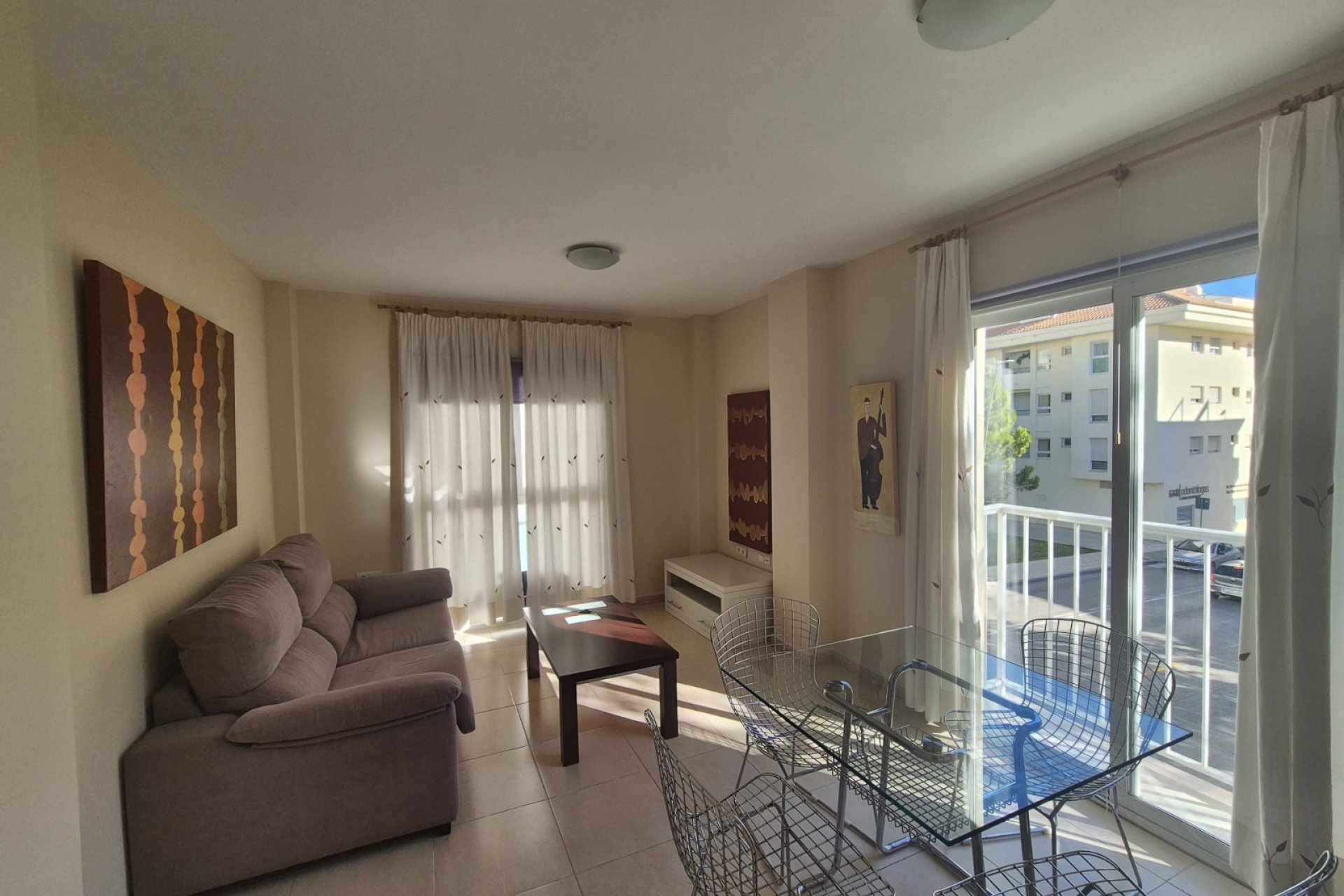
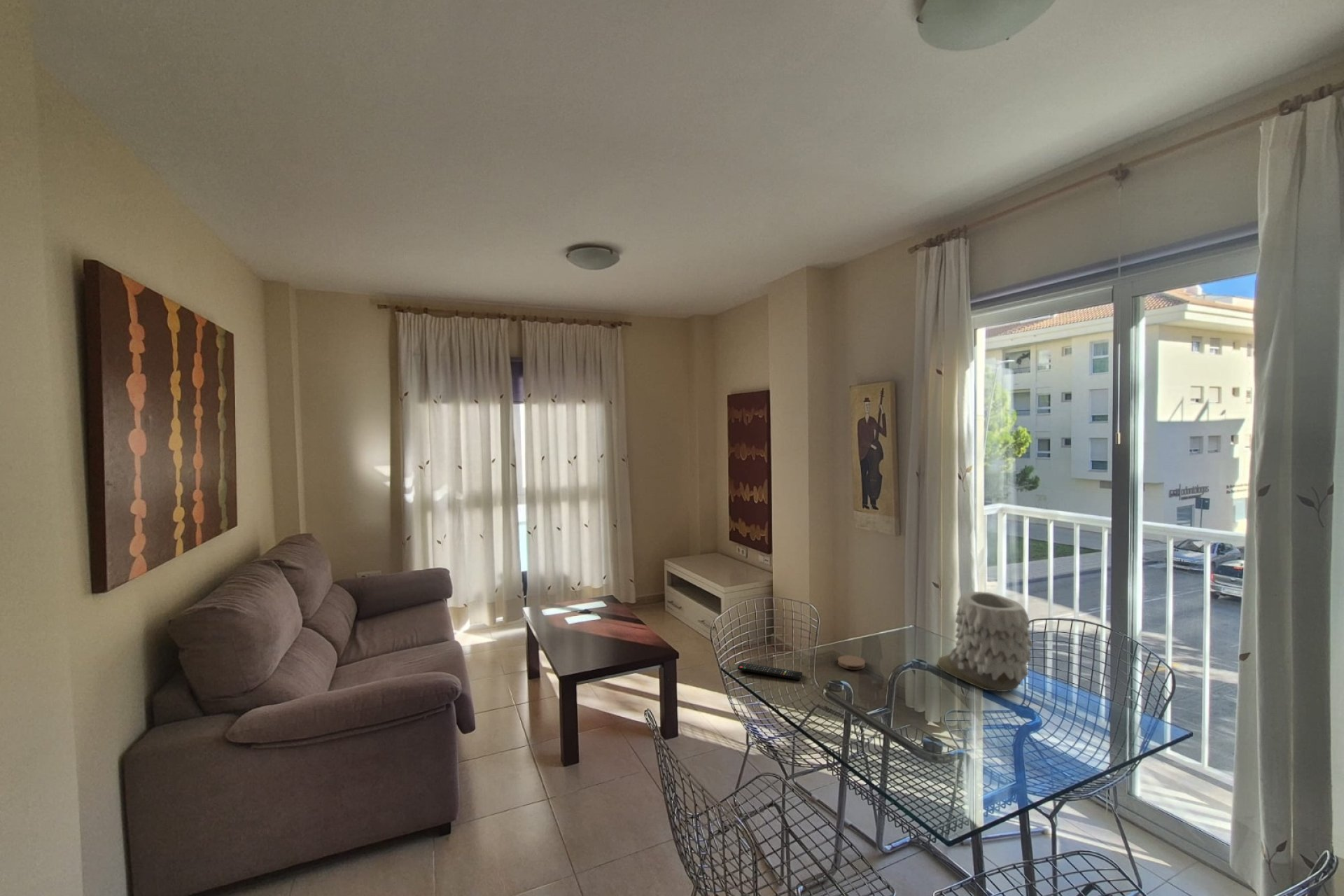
+ coaster (851, 662)
+ vase (981, 638)
+ remote control (769, 671)
